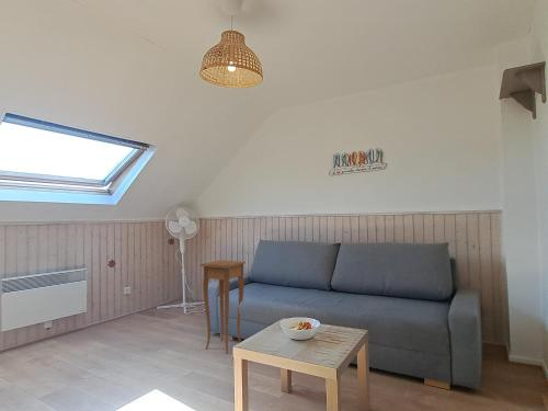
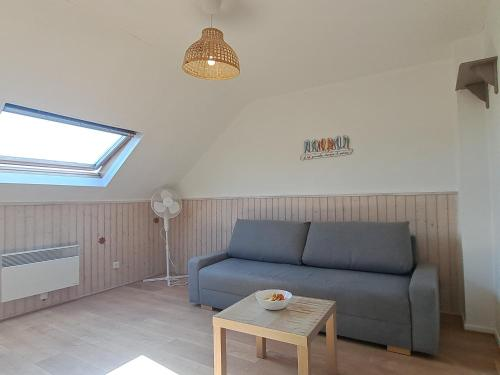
- side table (222, 304)
